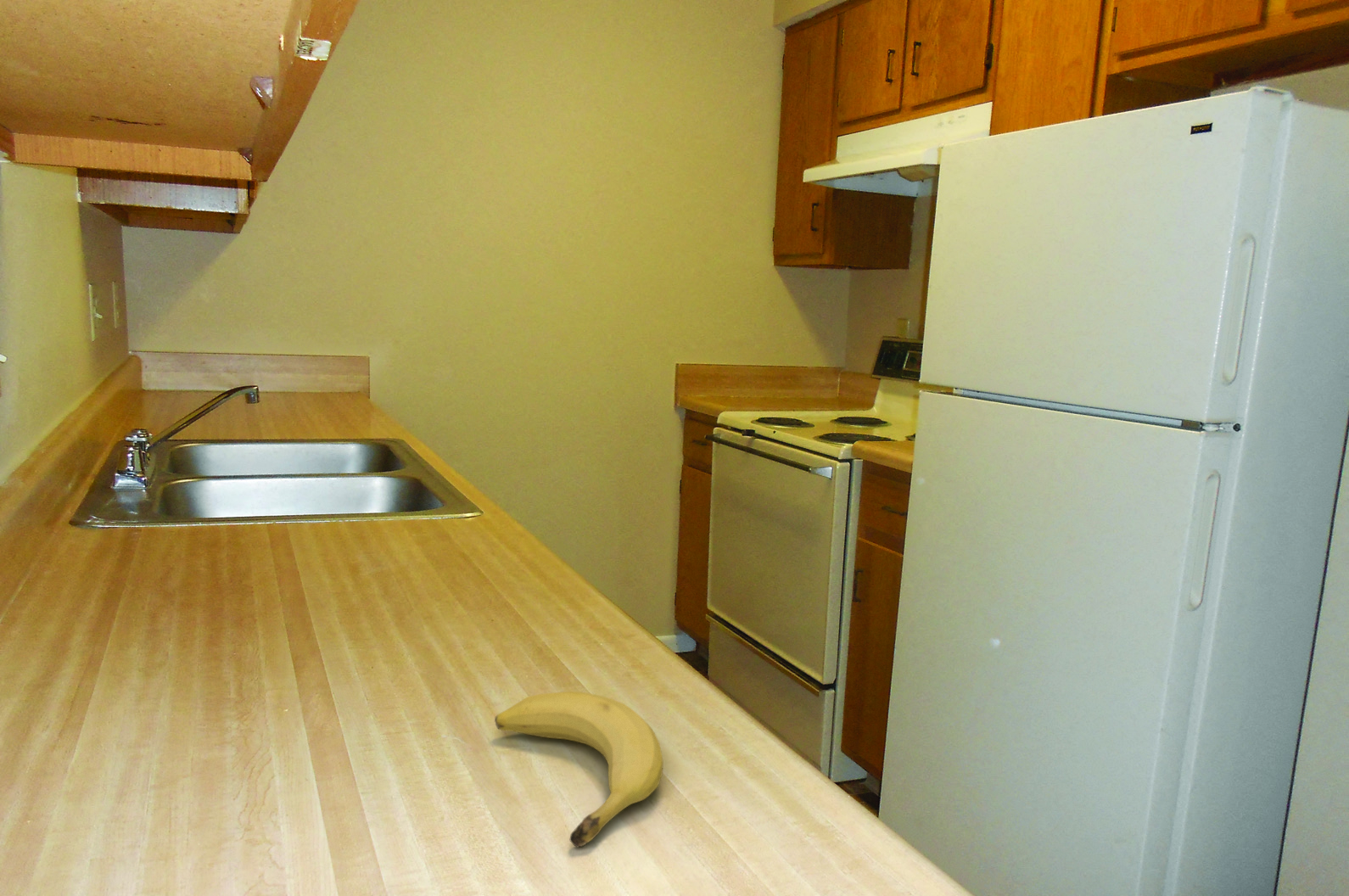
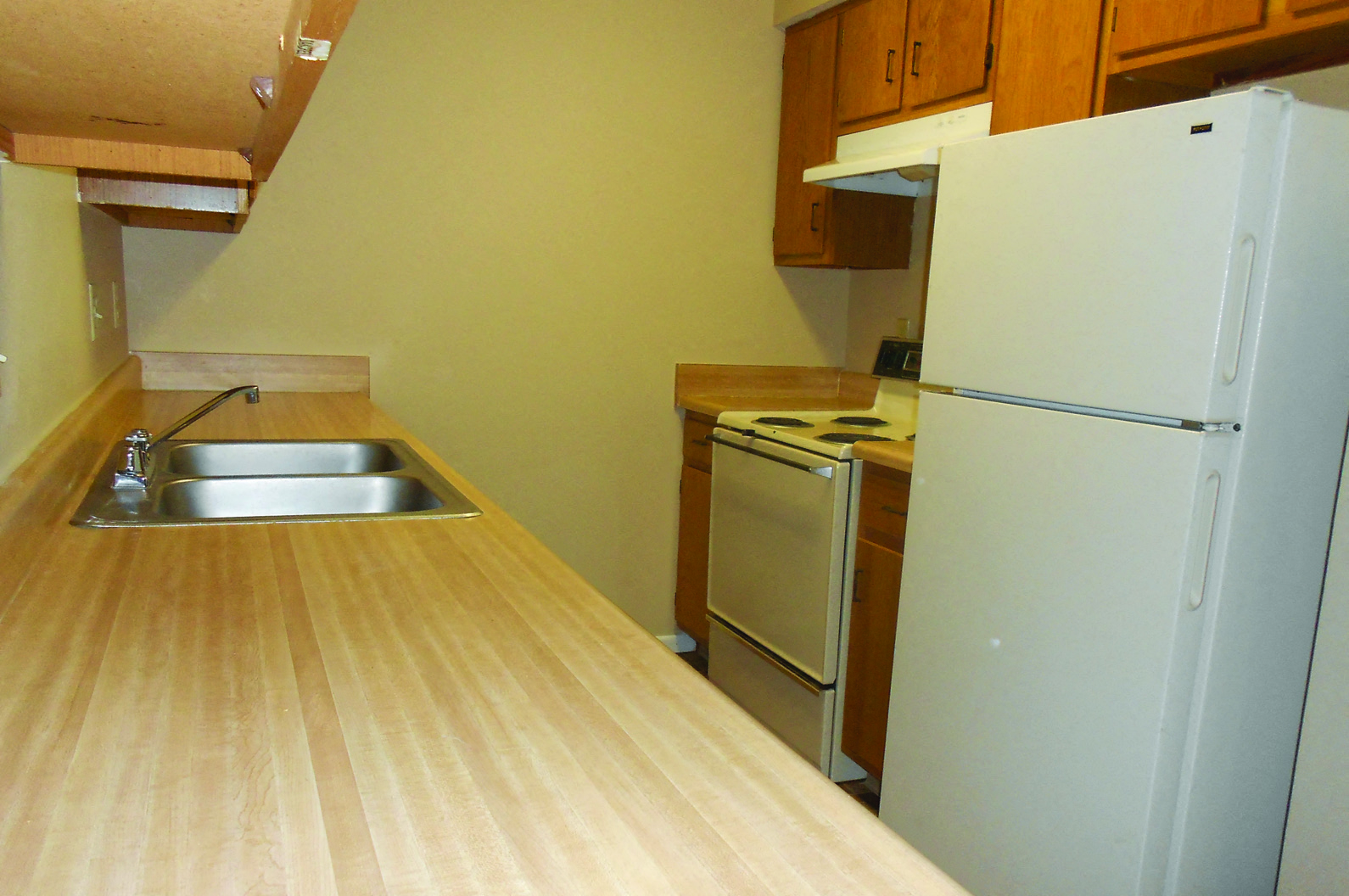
- fruit (587, 744)
